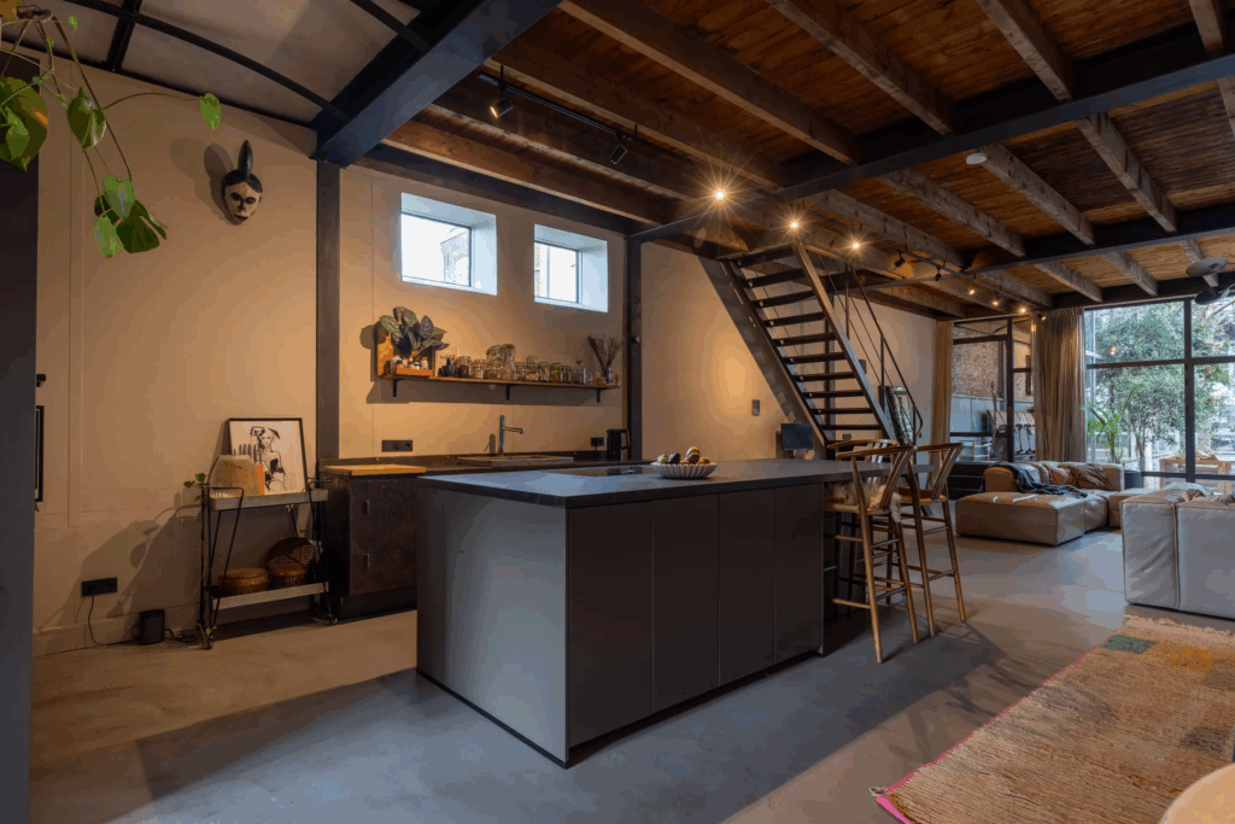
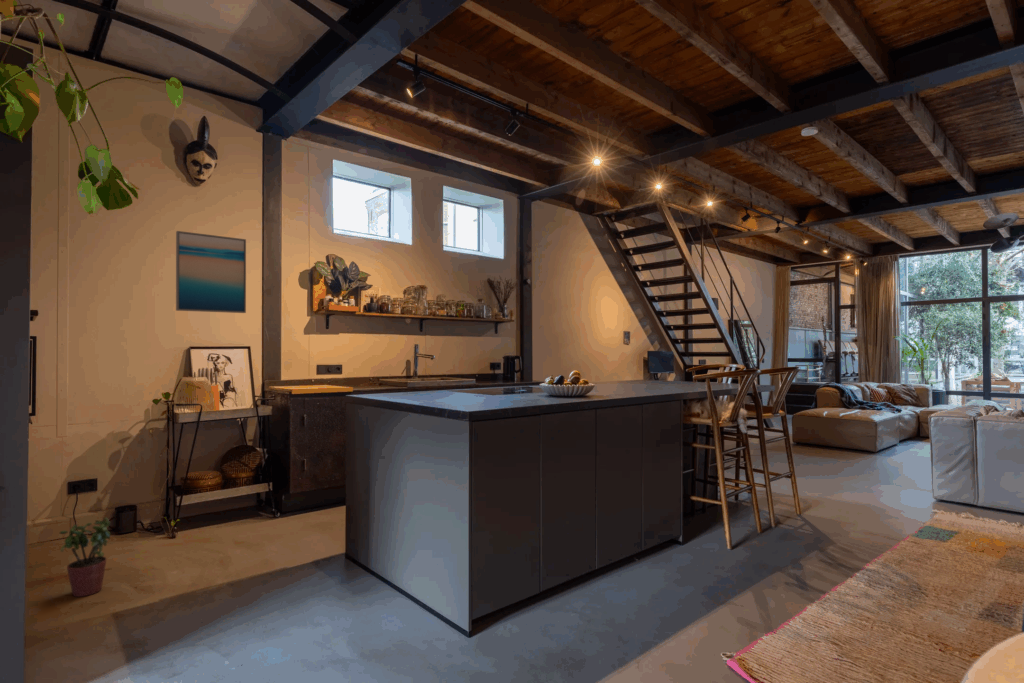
+ potted plant (85, 556)
+ wall art (212, 273)
